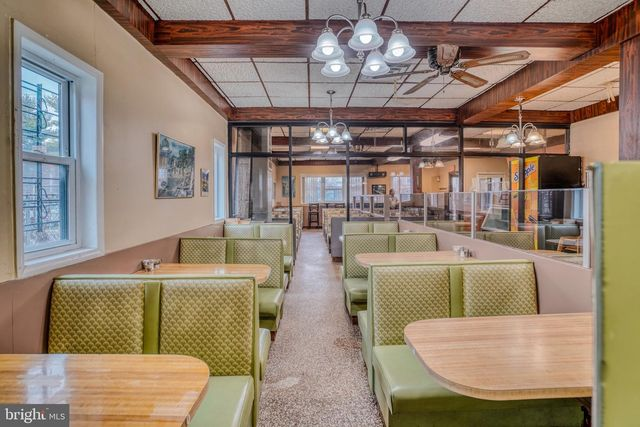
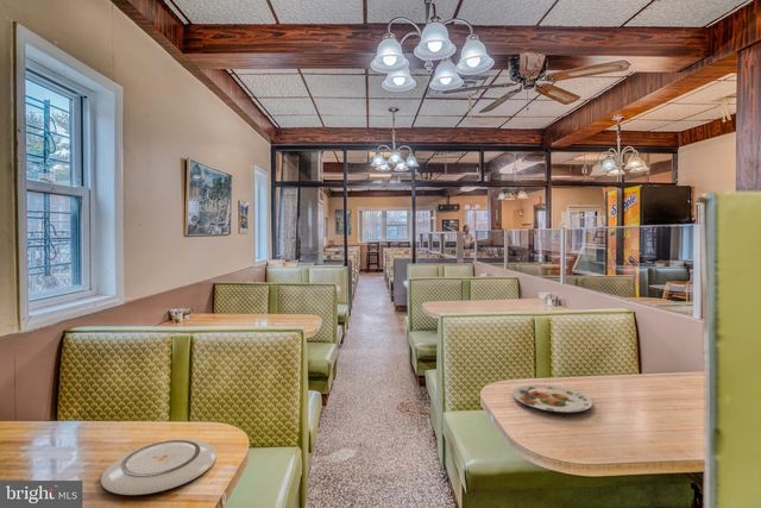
+ plate (551, 397)
+ plate (162, 459)
